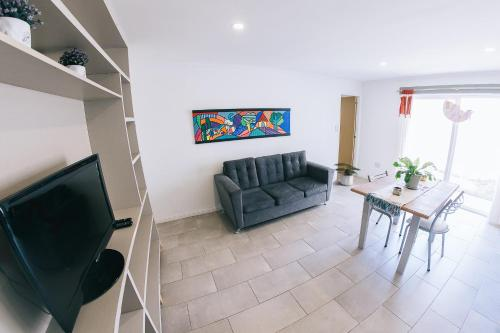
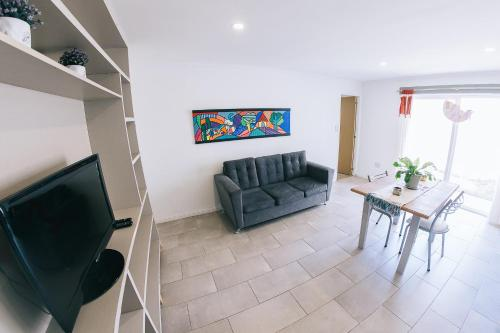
- potted plant (348, 174)
